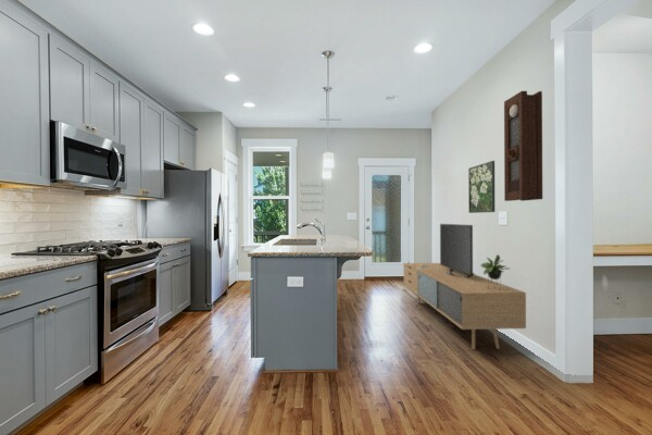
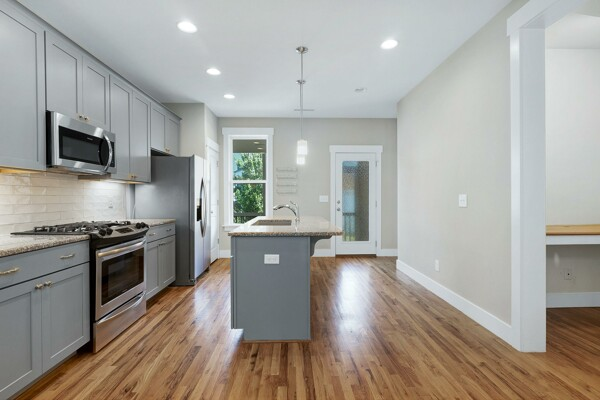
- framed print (480, 188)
- media console (451, 272)
- pendulum clock (517, 149)
